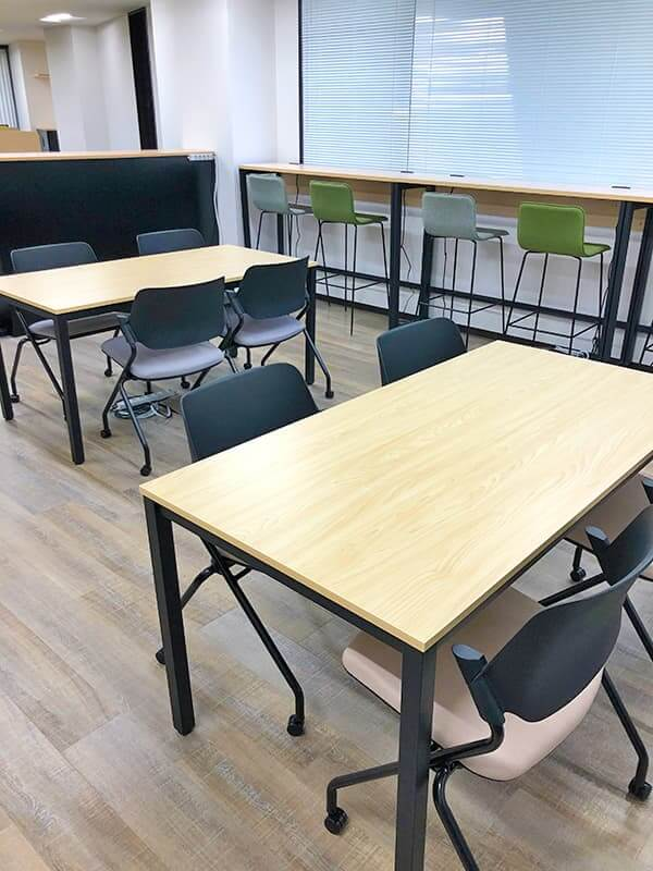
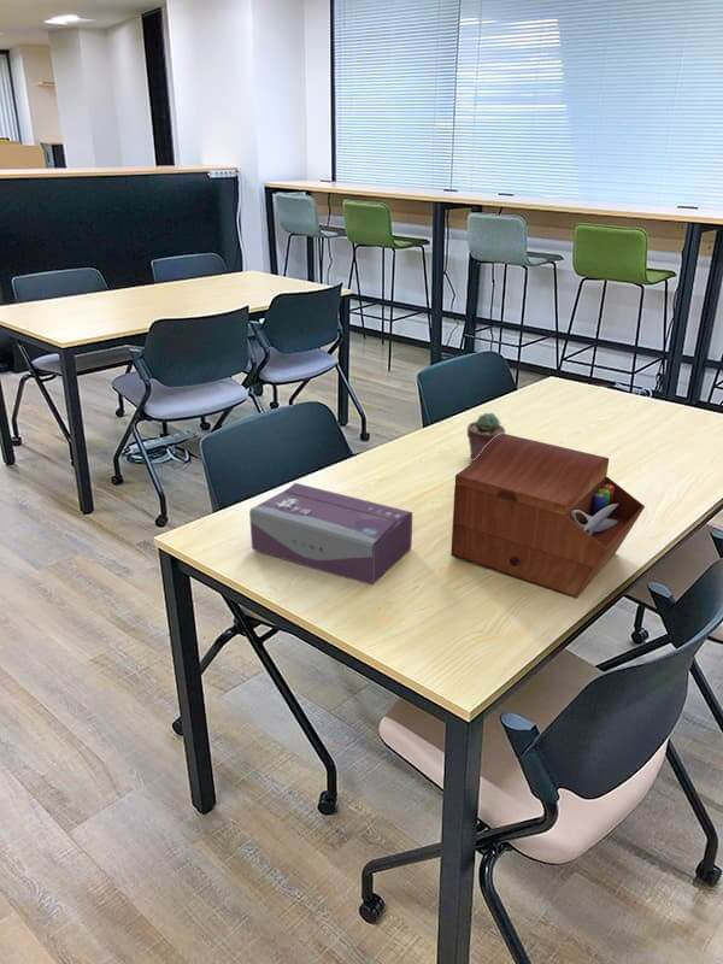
+ tissue box (331, 529)
+ sewing box (546, 512)
+ potted succulent (484, 436)
